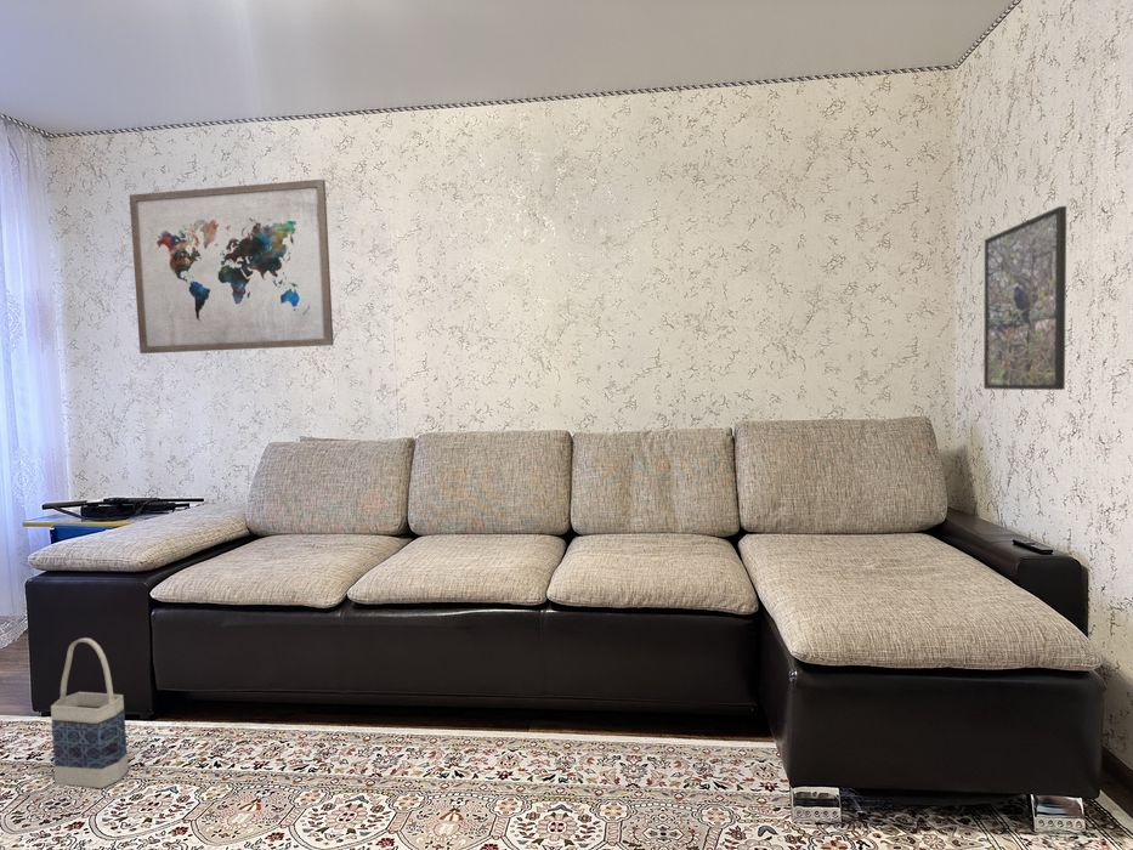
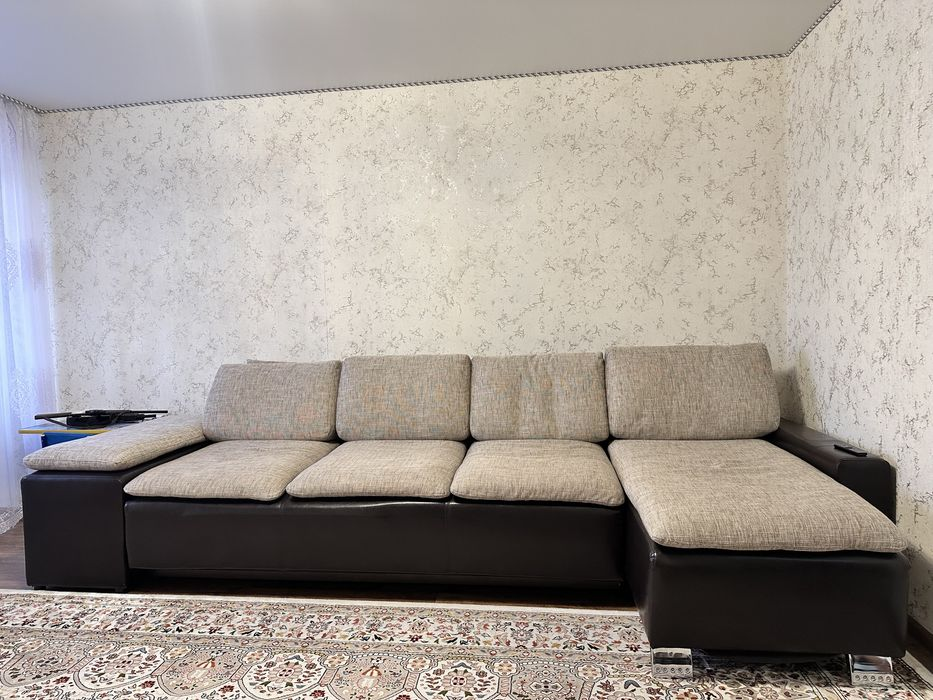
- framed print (1020, 307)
- bag (87, 708)
- wall art (230, 268)
